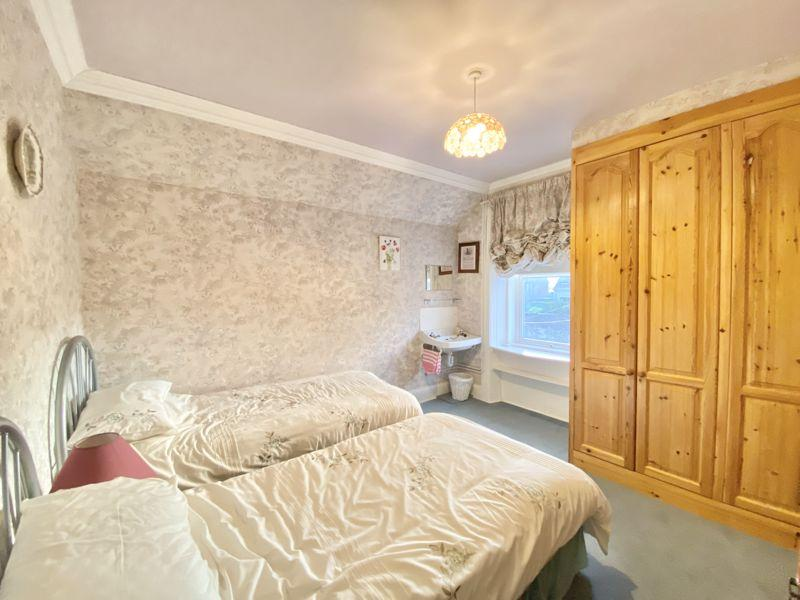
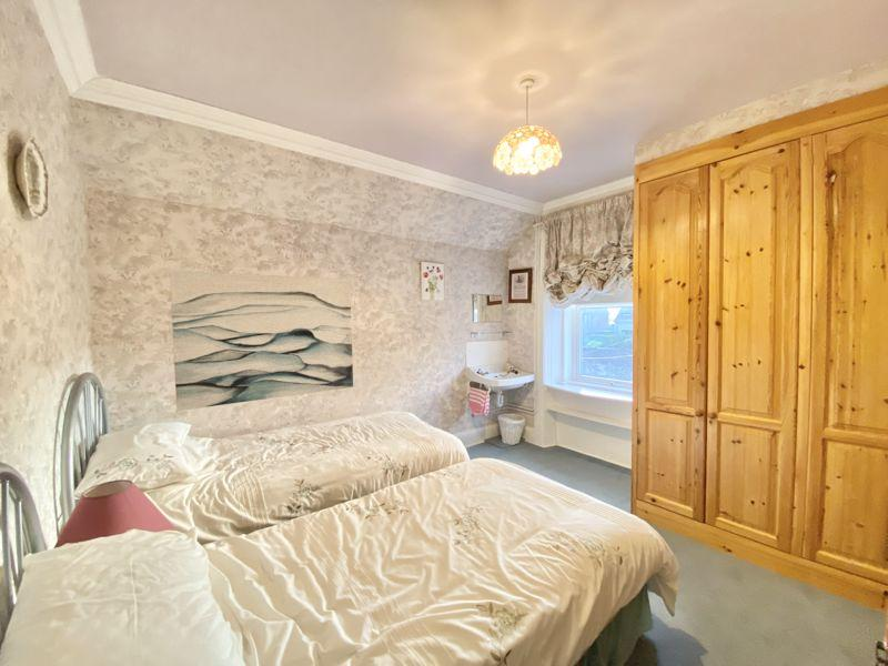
+ wall art (273, 336)
